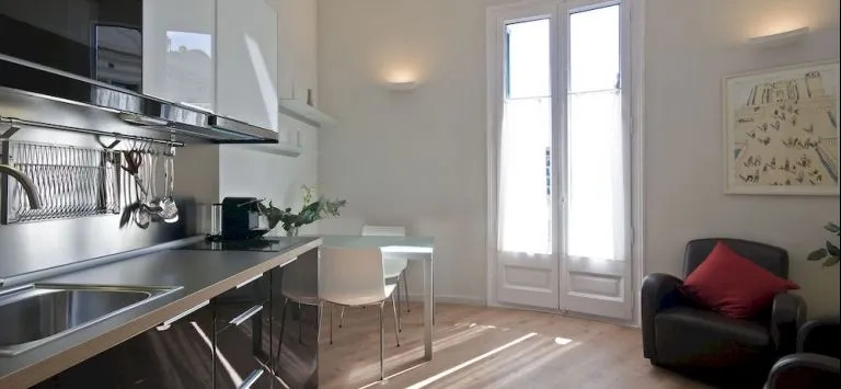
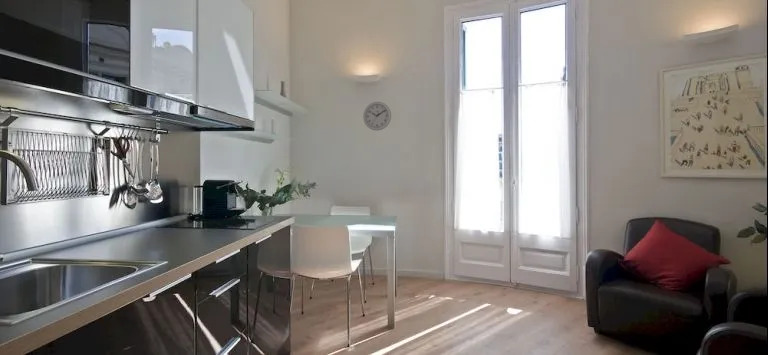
+ wall clock (377, 116)
